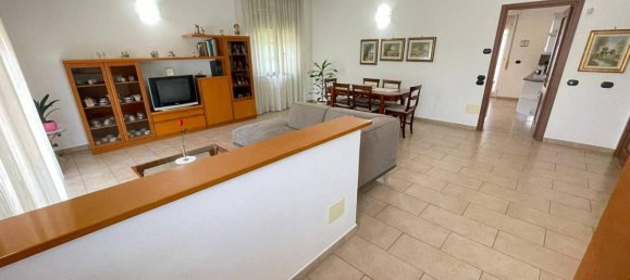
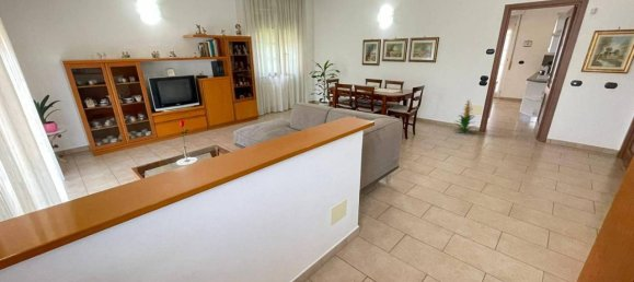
+ indoor plant (466, 115)
